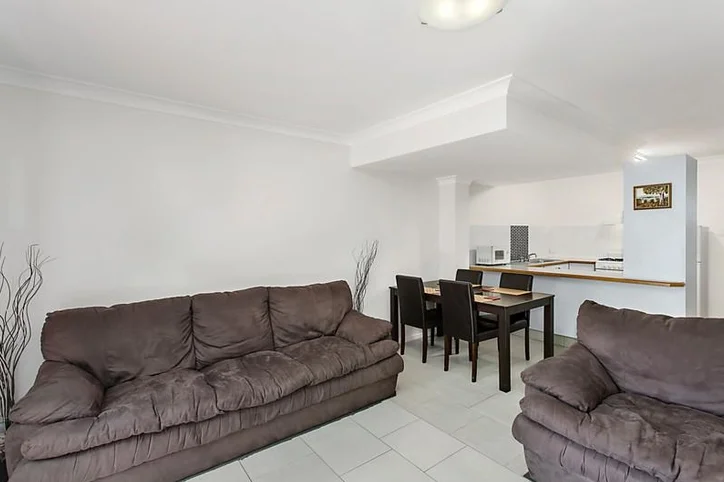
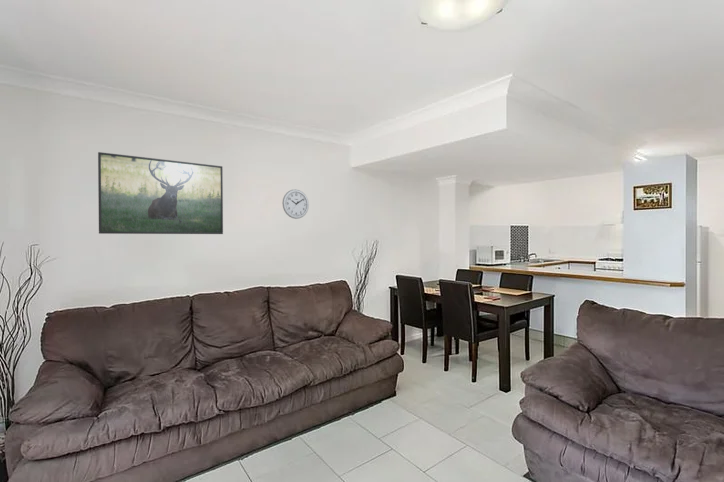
+ wall clock (296, 204)
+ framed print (166, 196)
